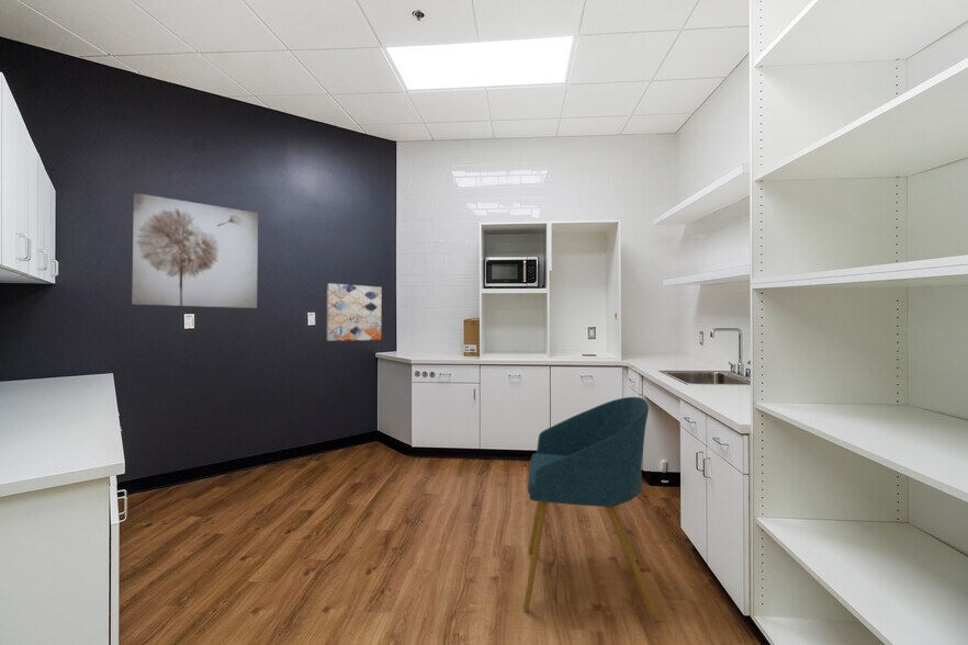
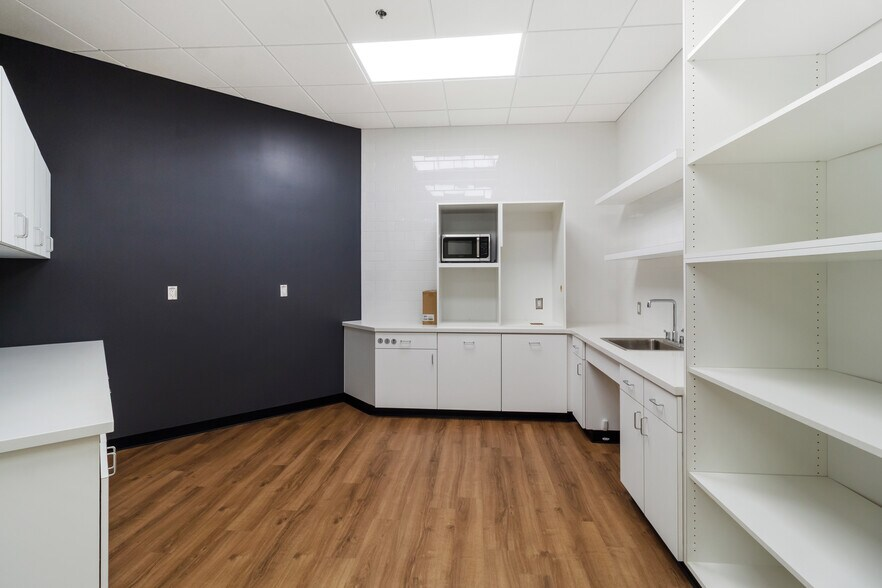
- wall art (354, 313)
- chair (585, 489)
- wall art (200, 254)
